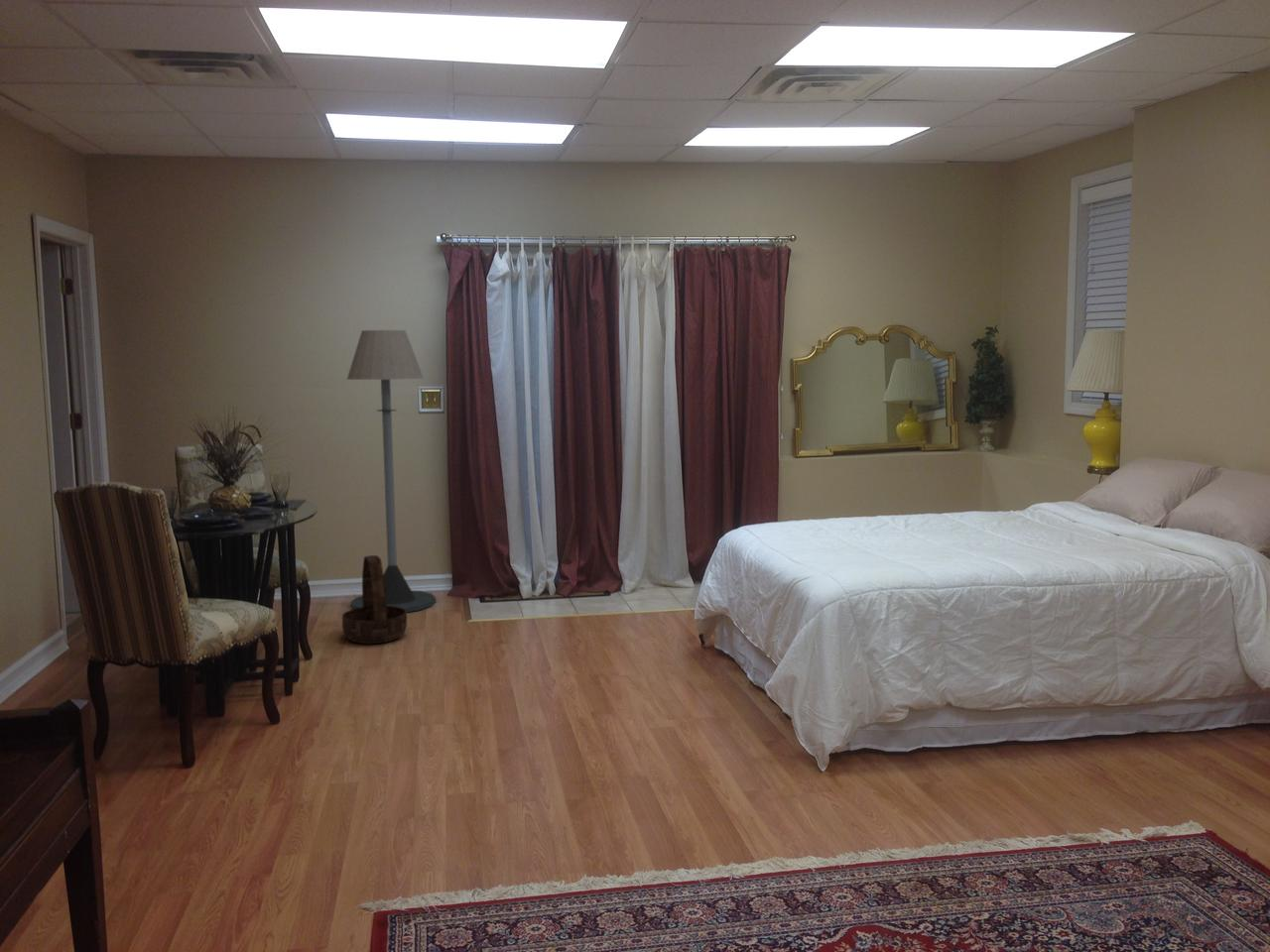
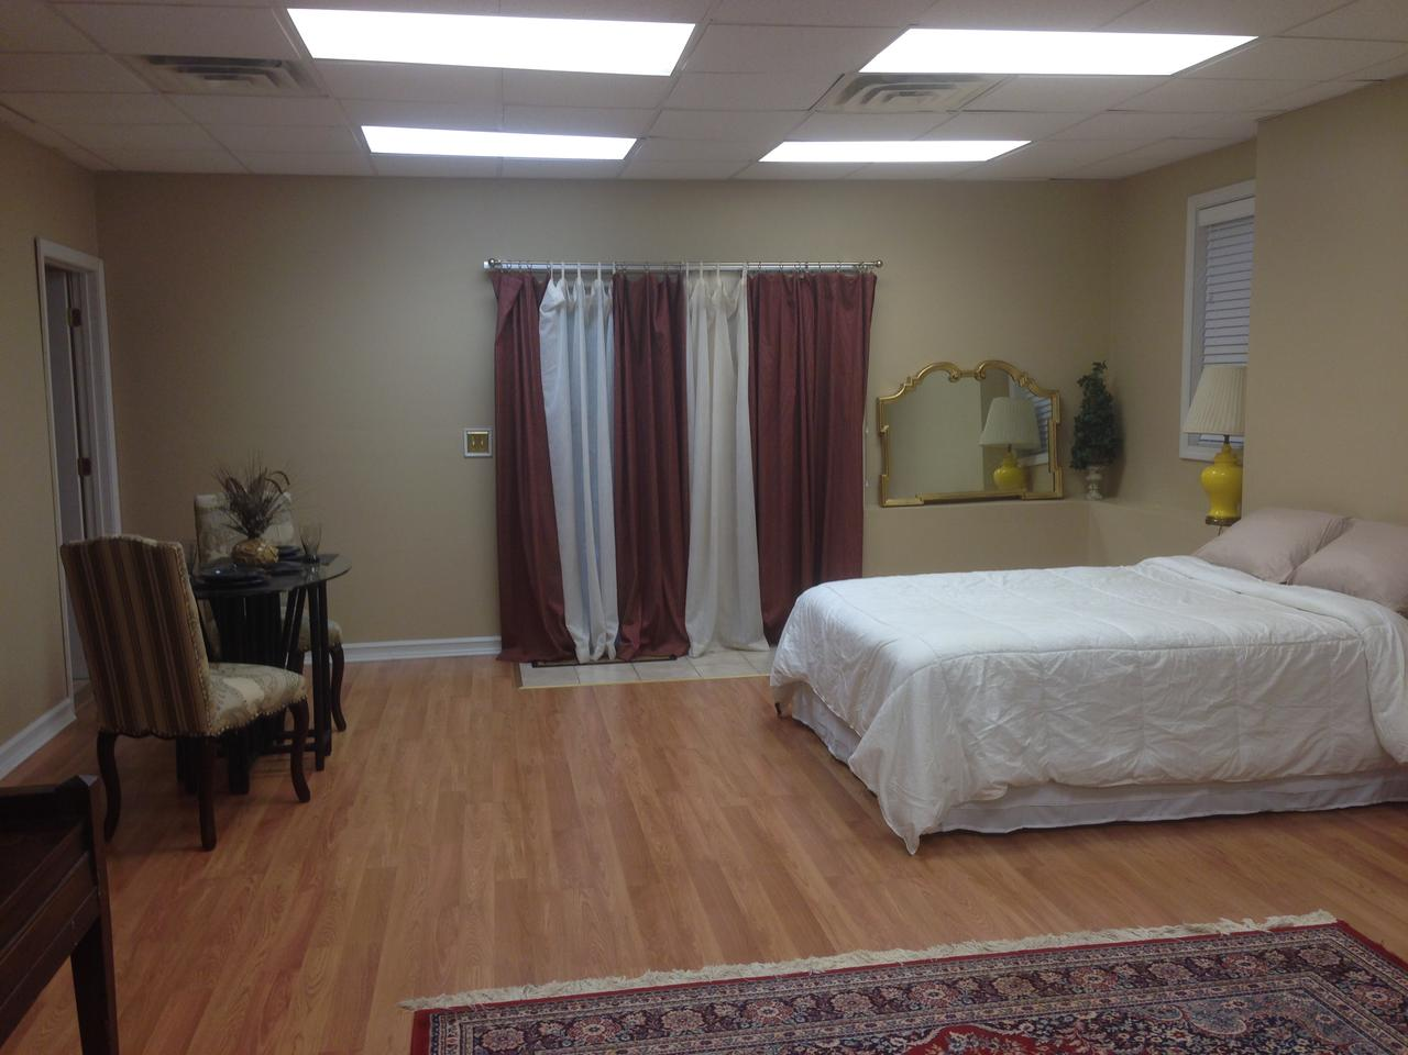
- floor lamp (388, 469)
- basket (373, 597)
